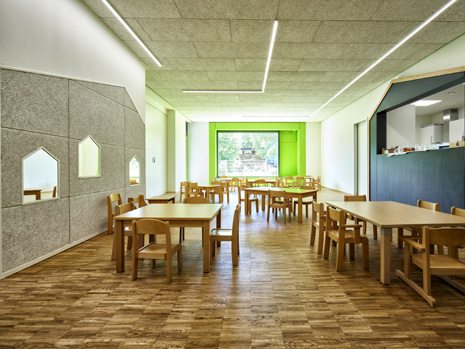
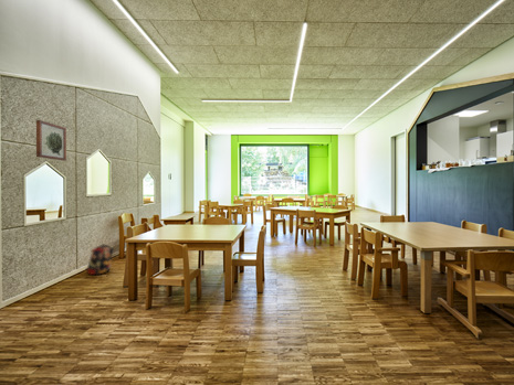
+ backpack (99, 258)
+ wall art (52, 141)
